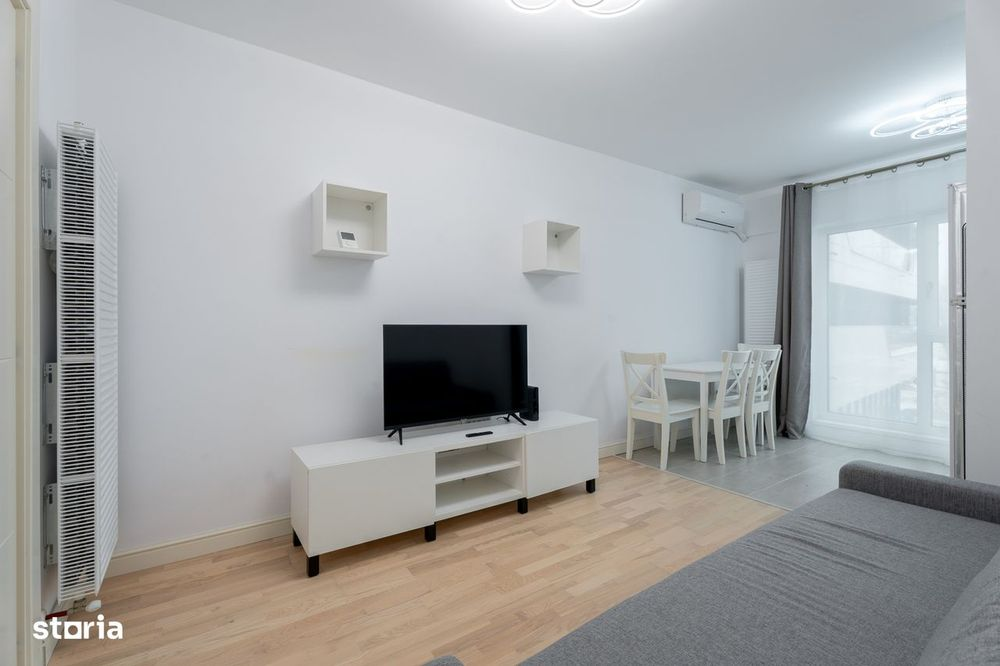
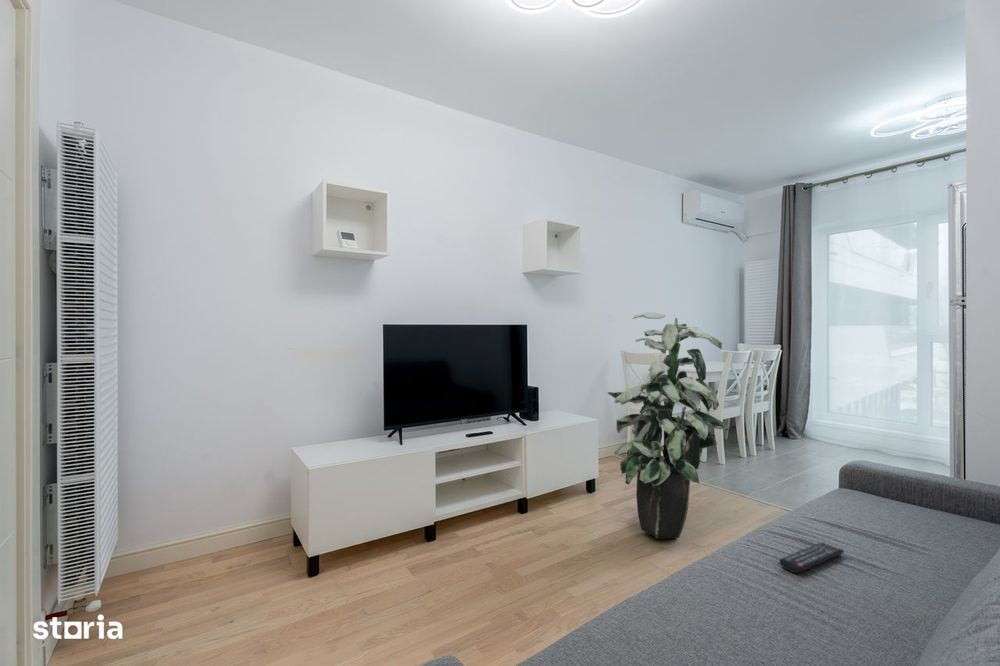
+ indoor plant (662, 421)
+ remote control (812, 557)
